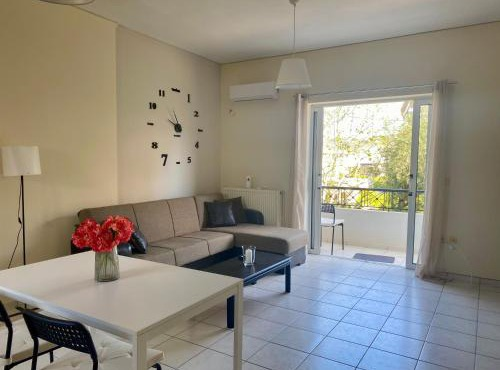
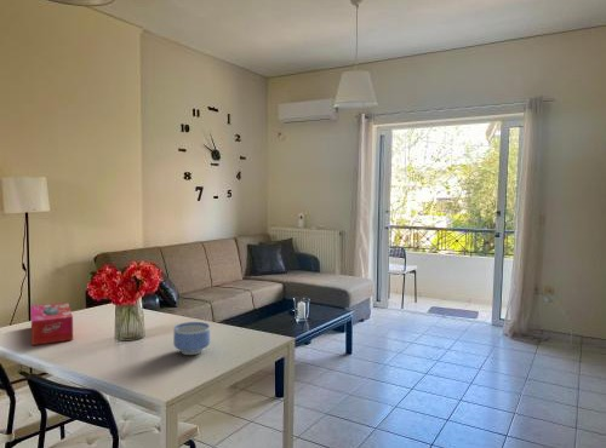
+ tissue box (51, 322)
+ bowl (191, 339)
